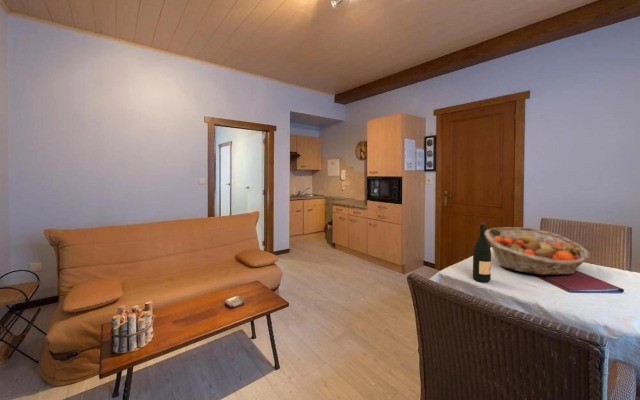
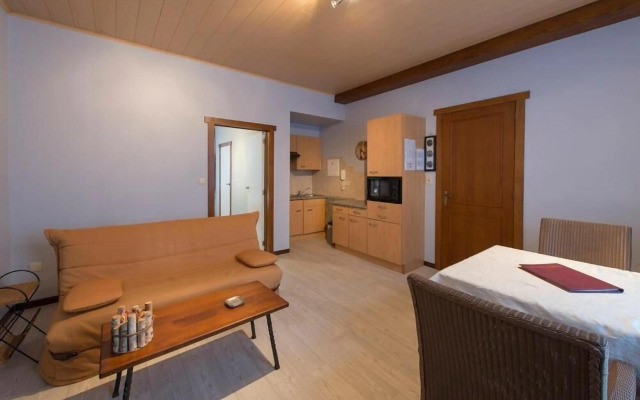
- wine bottle (482, 251)
- fruit basket (532, 249)
